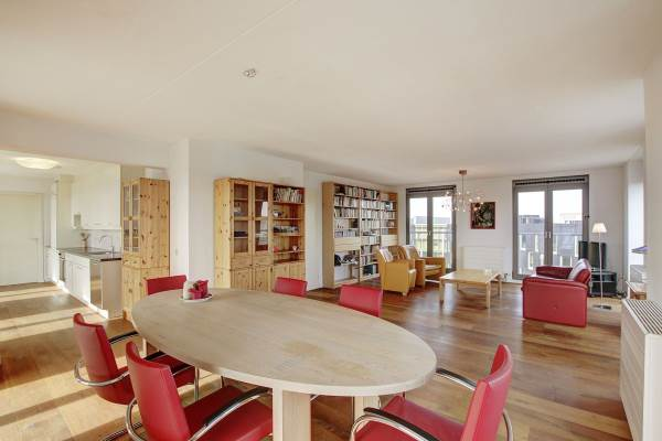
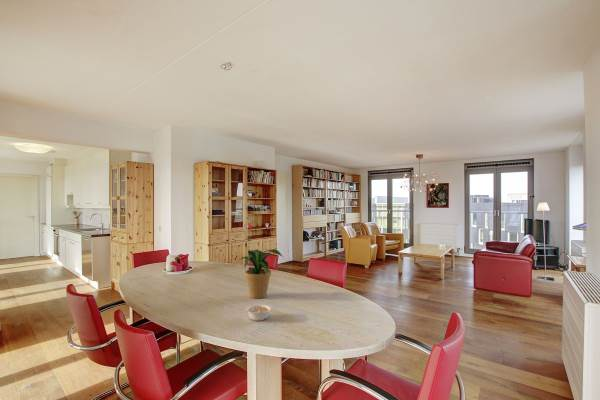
+ potted plant (258, 272)
+ legume (259, 312)
